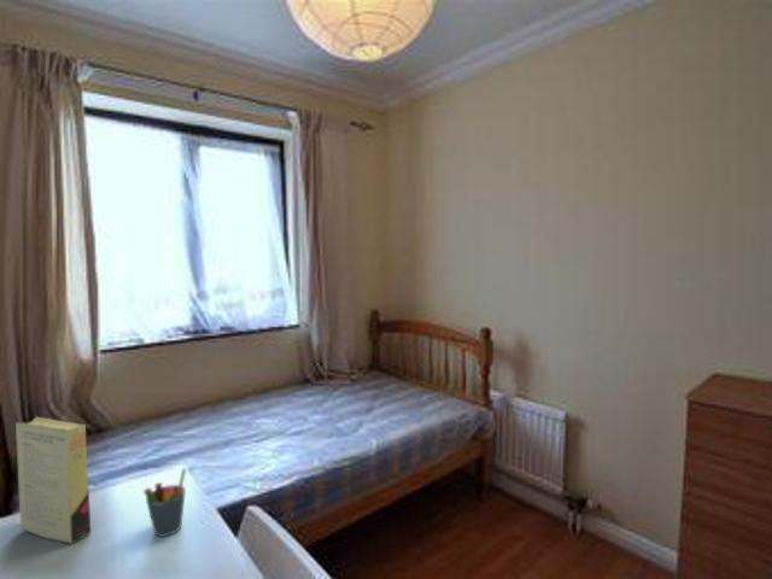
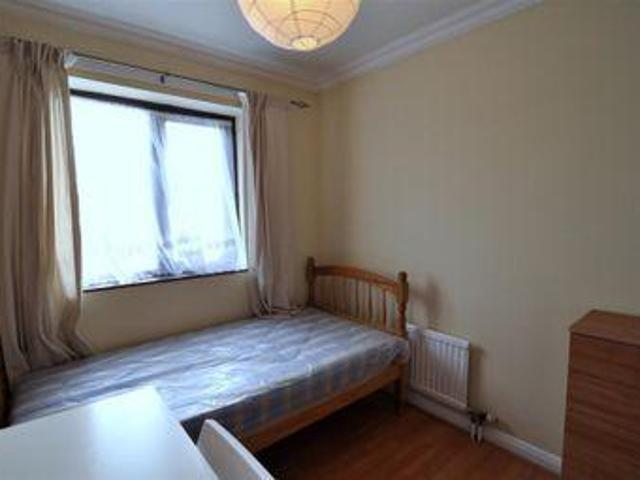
- pen holder (166, 502)
- book (52, 475)
